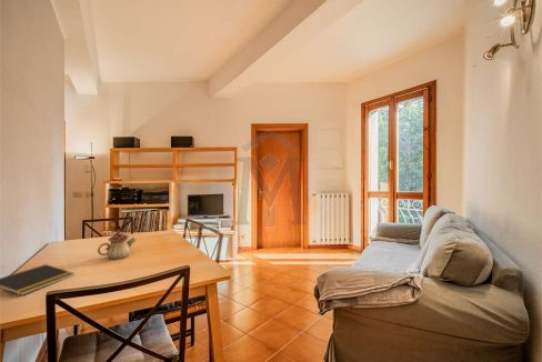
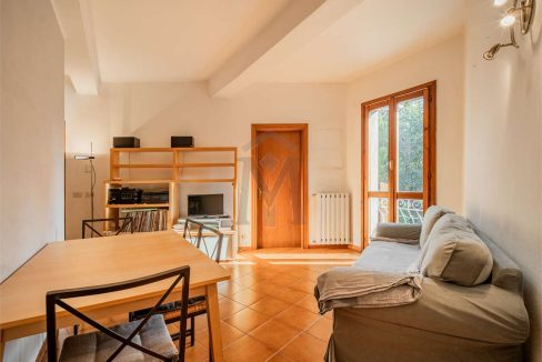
- notepad (34, 278)
- teapot (117, 243)
